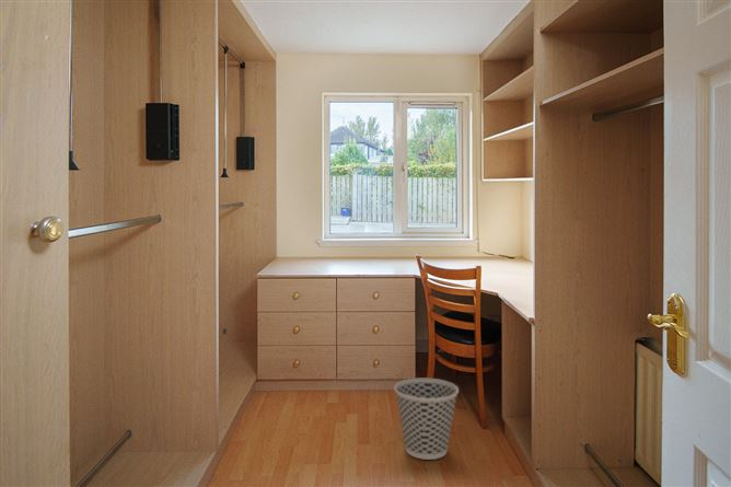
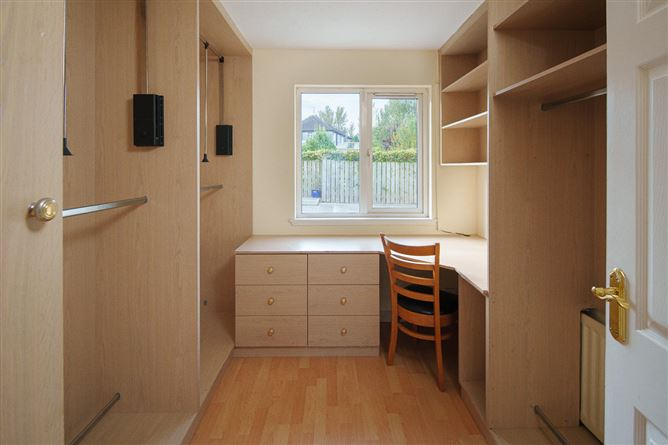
- wastebasket (426, 418)
